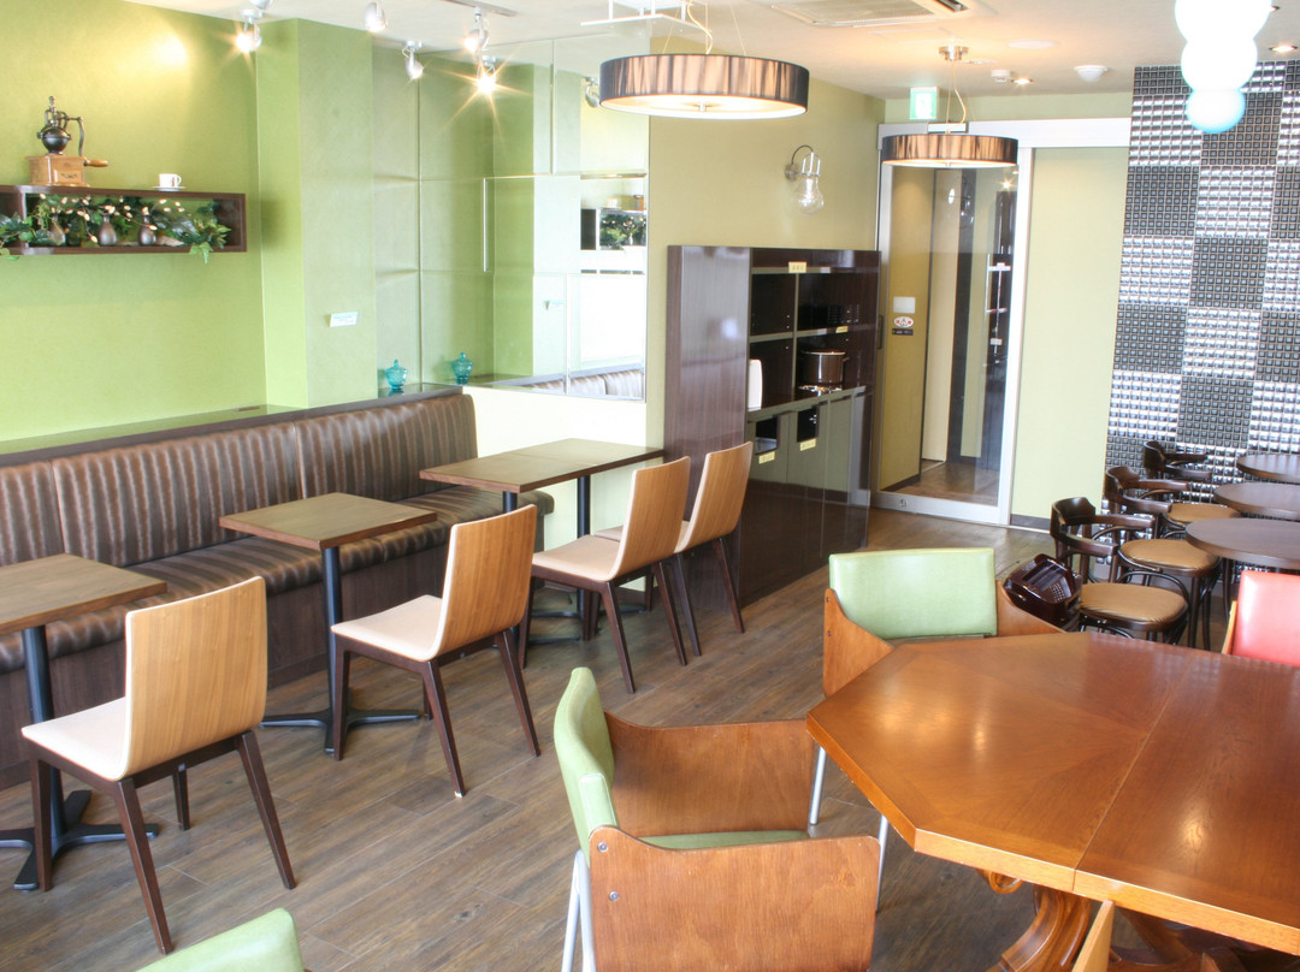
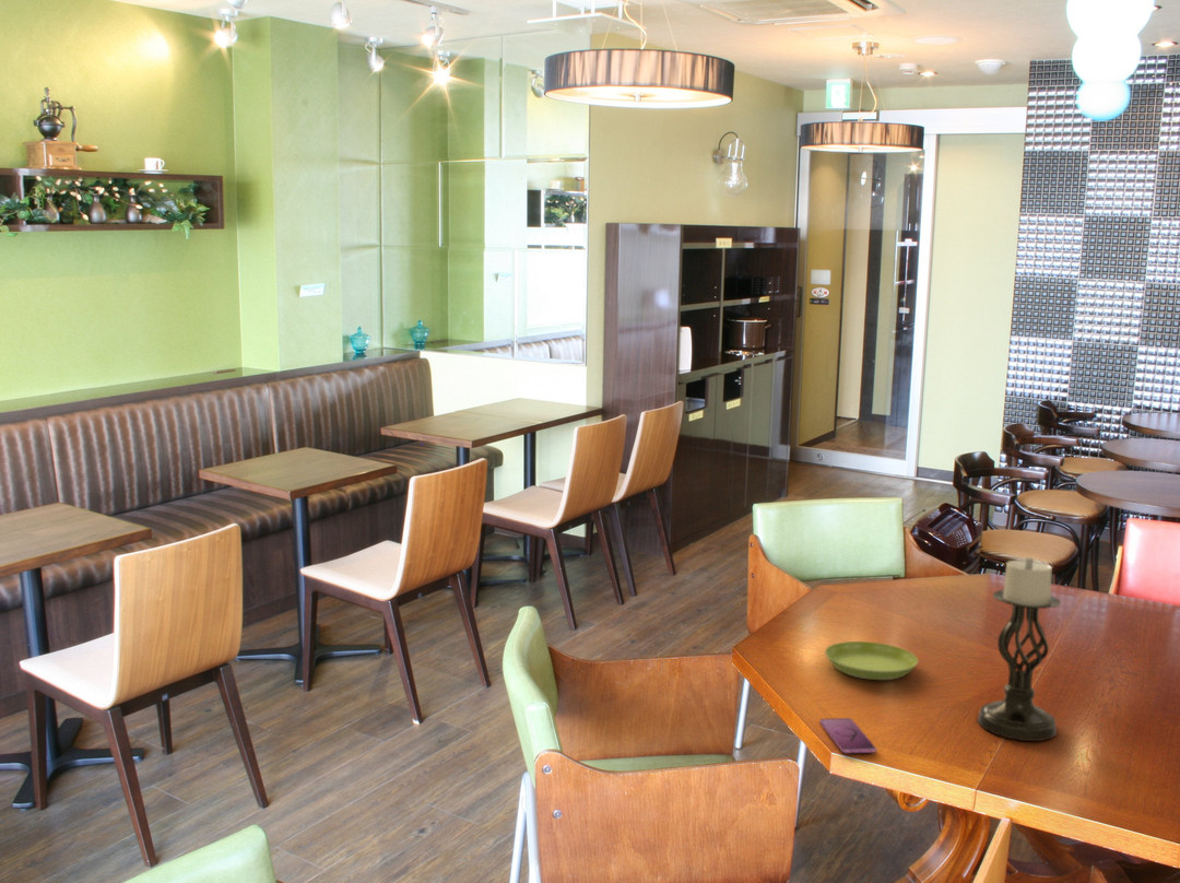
+ saucer (870, 661)
+ smartphone (847, 734)
+ candle holder (1023, 643)
